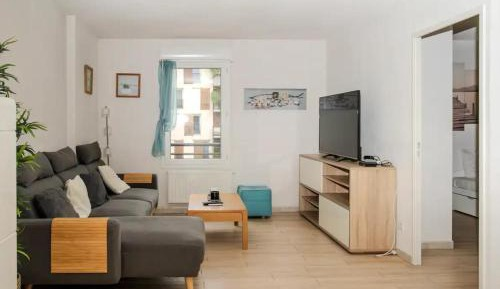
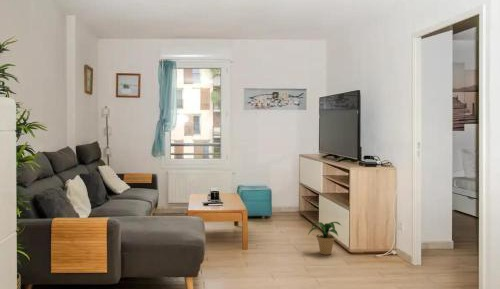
+ potted plant (326, 237)
